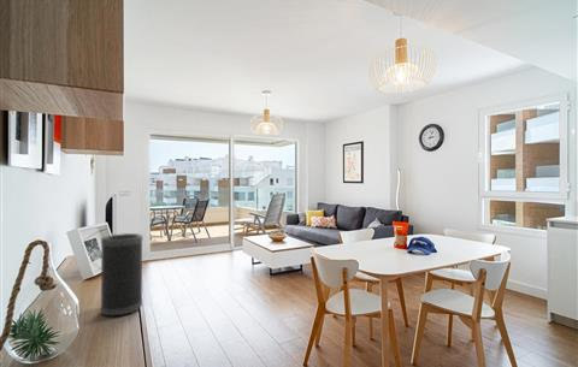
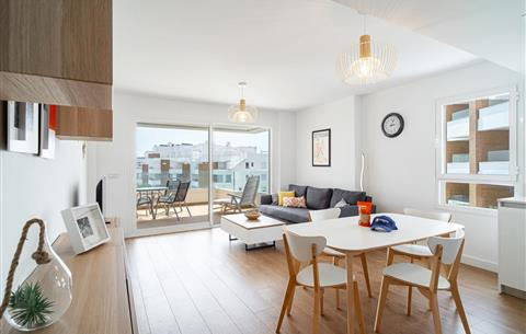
- speaker (122, 272)
